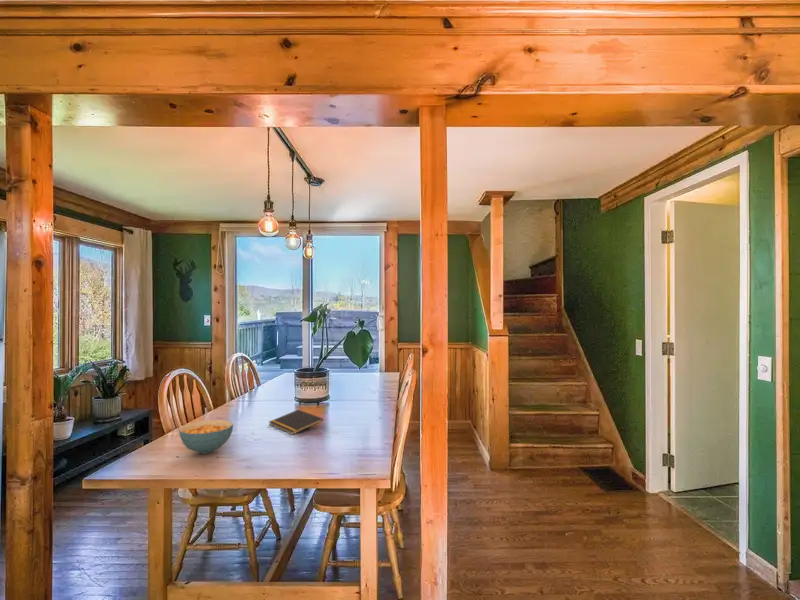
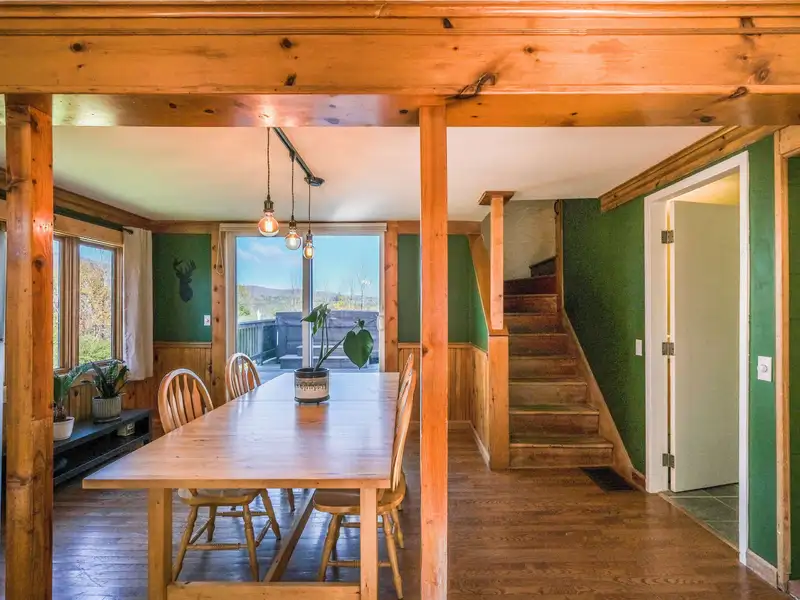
- cereal bowl (206, 438)
- notepad (295, 421)
